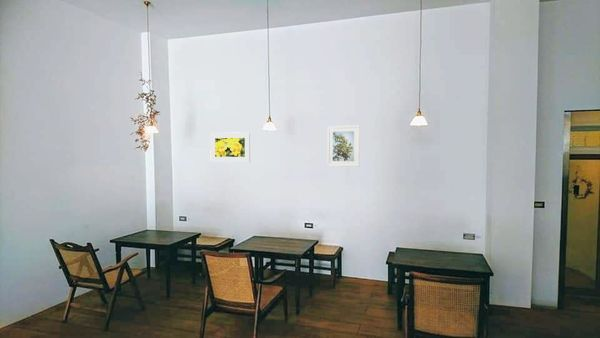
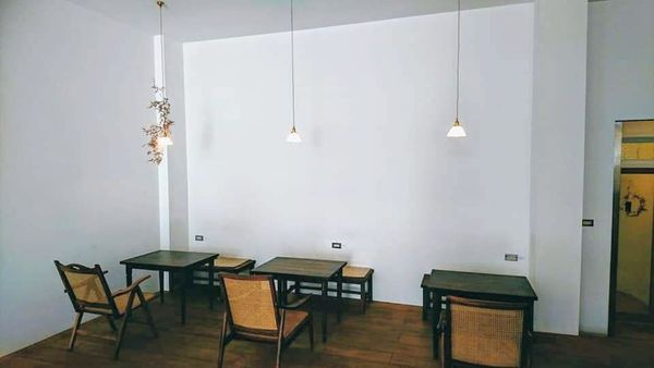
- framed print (229, 147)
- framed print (343, 146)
